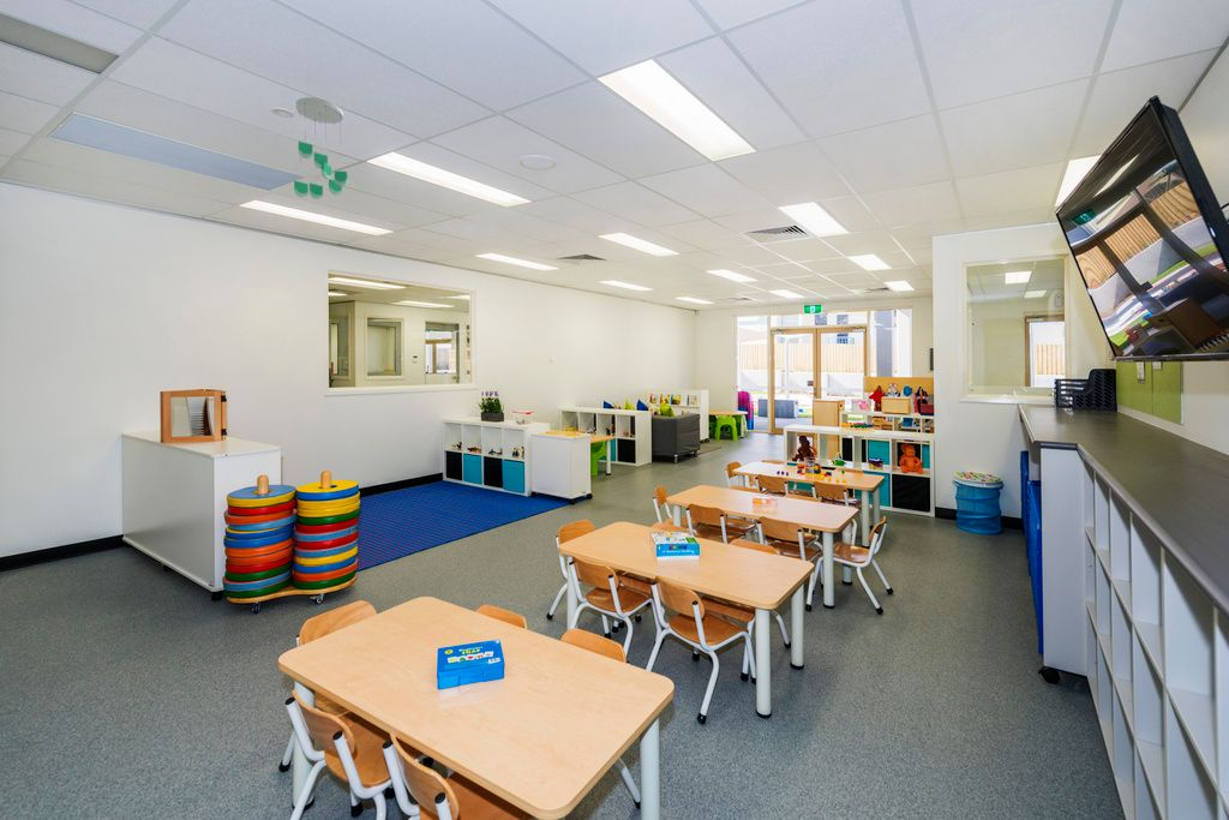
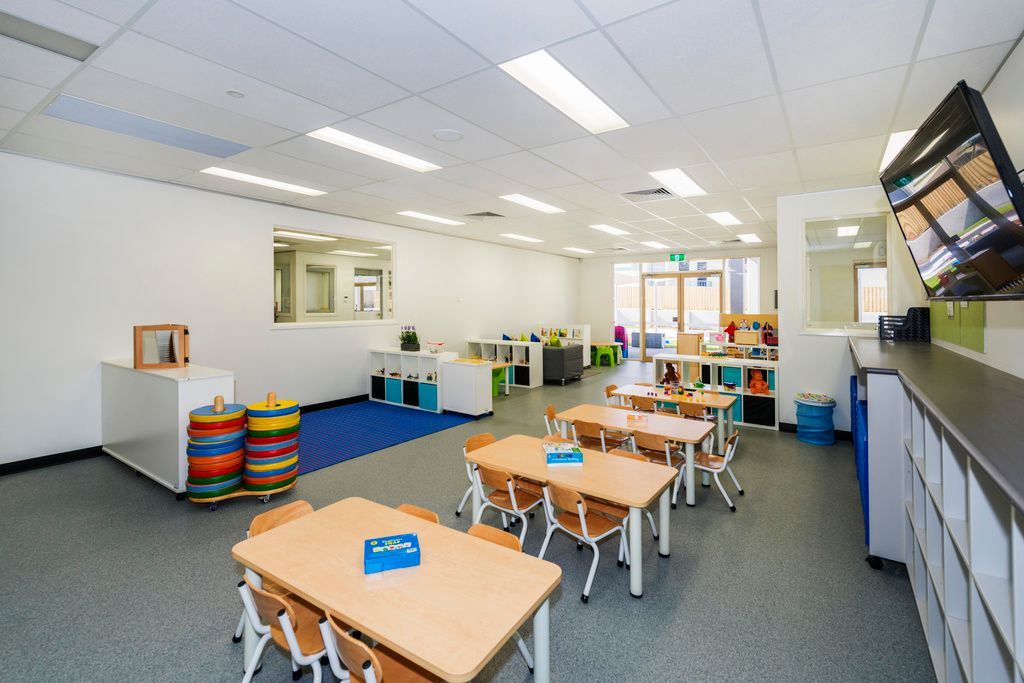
- ceiling mobile (320, 154)
